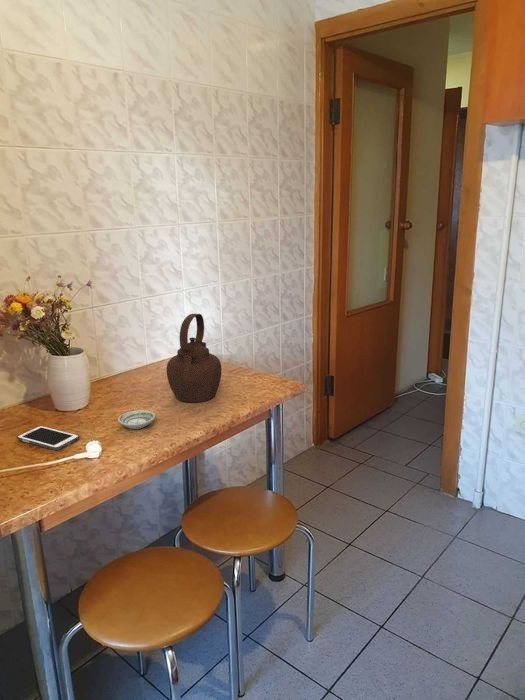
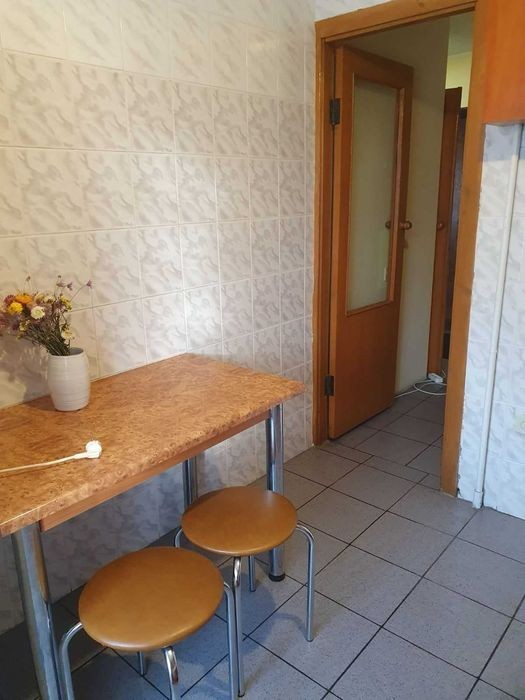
- teapot (195, 354)
- cell phone (48, 437)
- saucer (137, 421)
